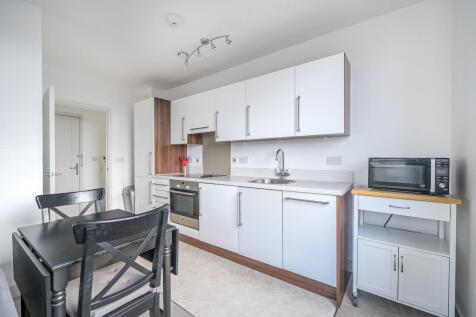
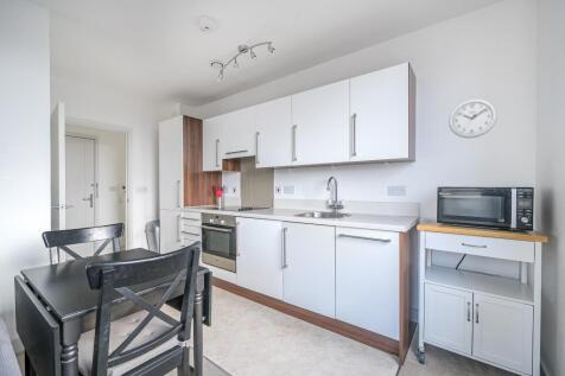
+ wall clock (471, 117)
